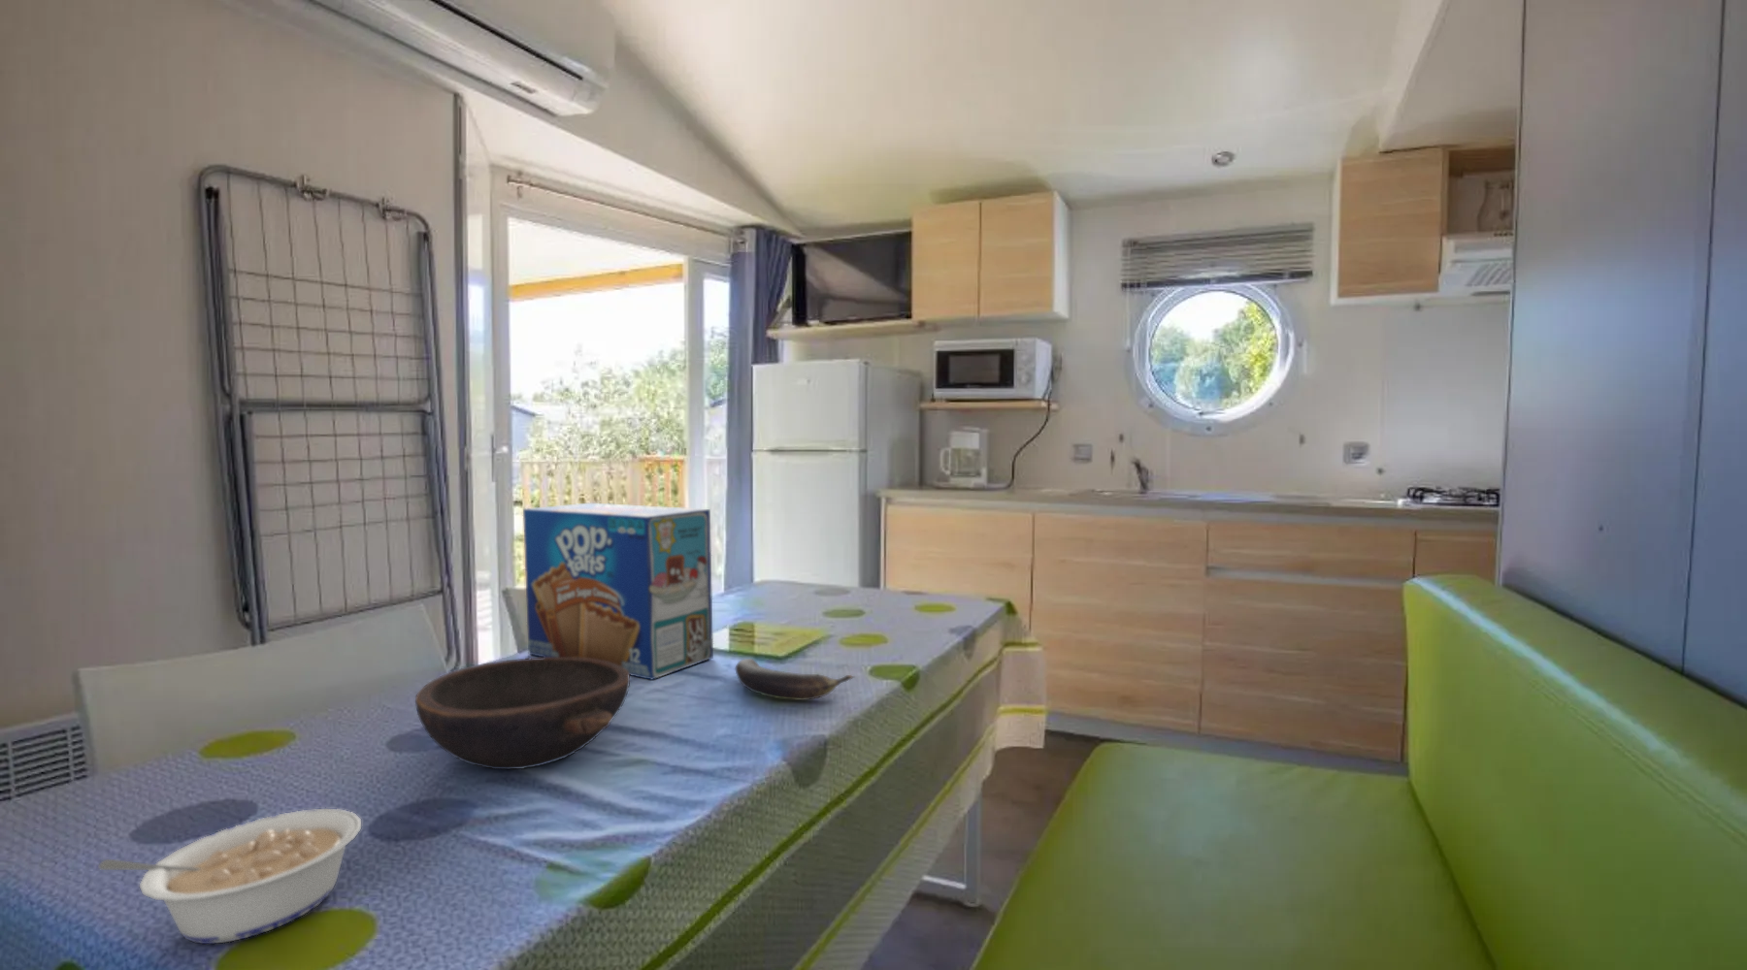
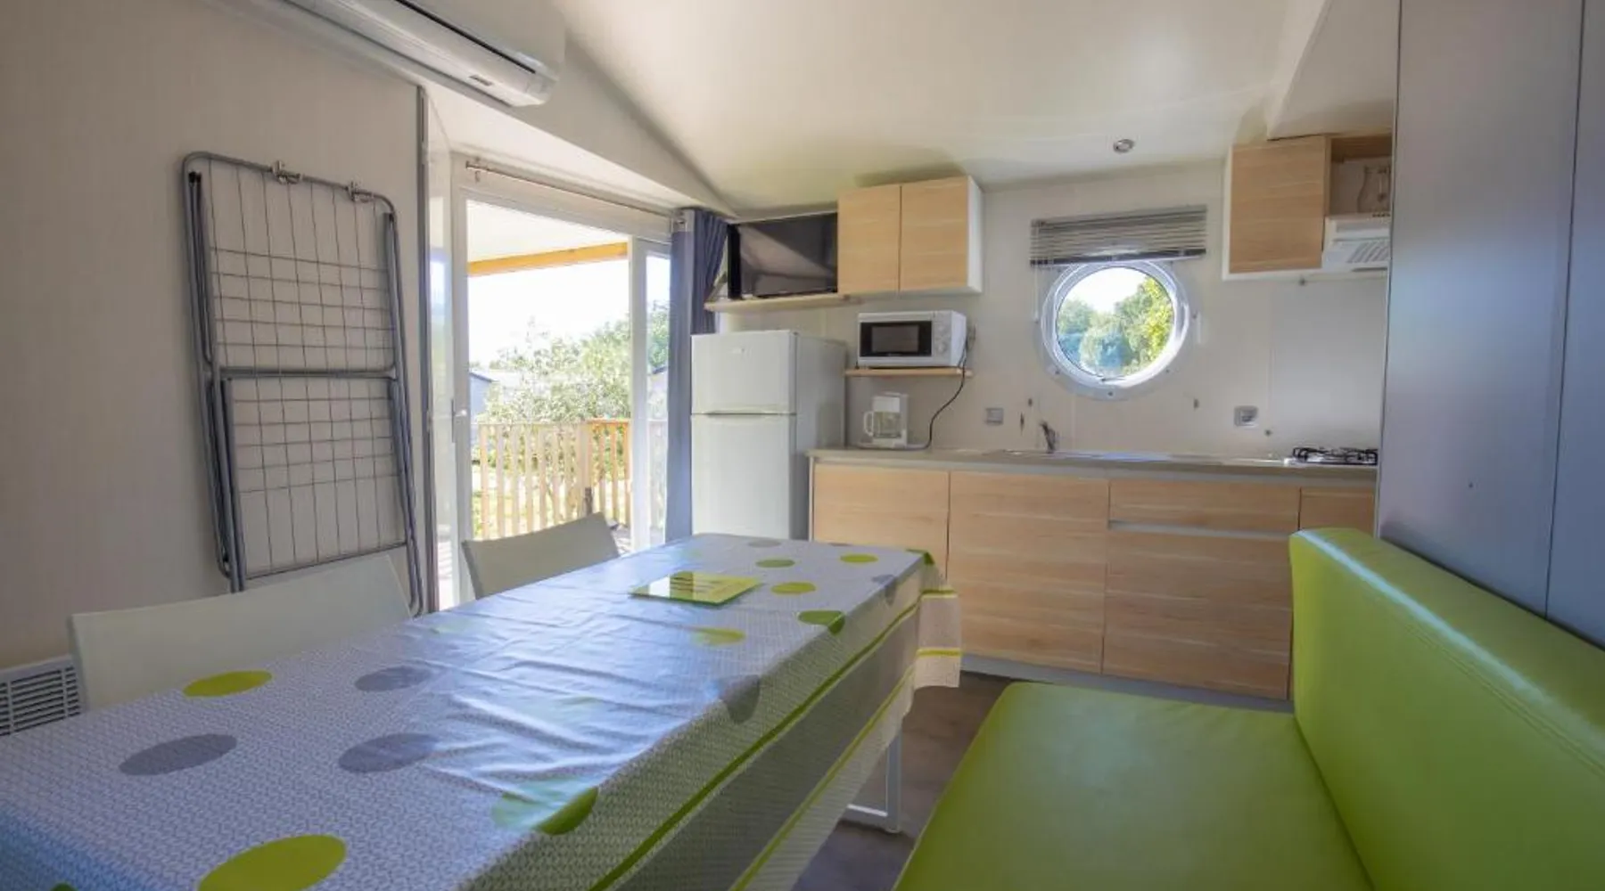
- legume (251, 874)
- toaster pastry box (618, 583)
- banana (784, 679)
- bowl (527, 714)
